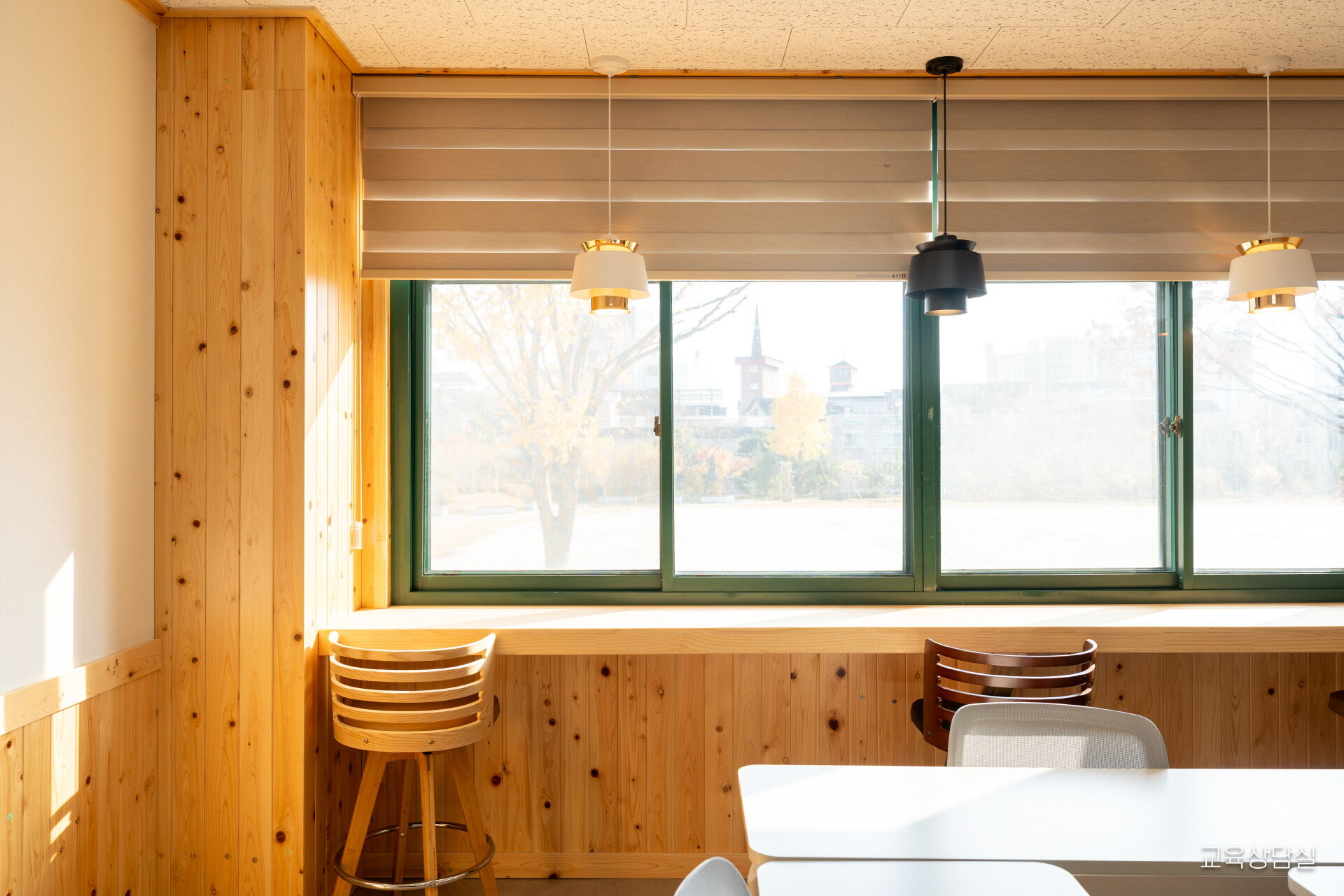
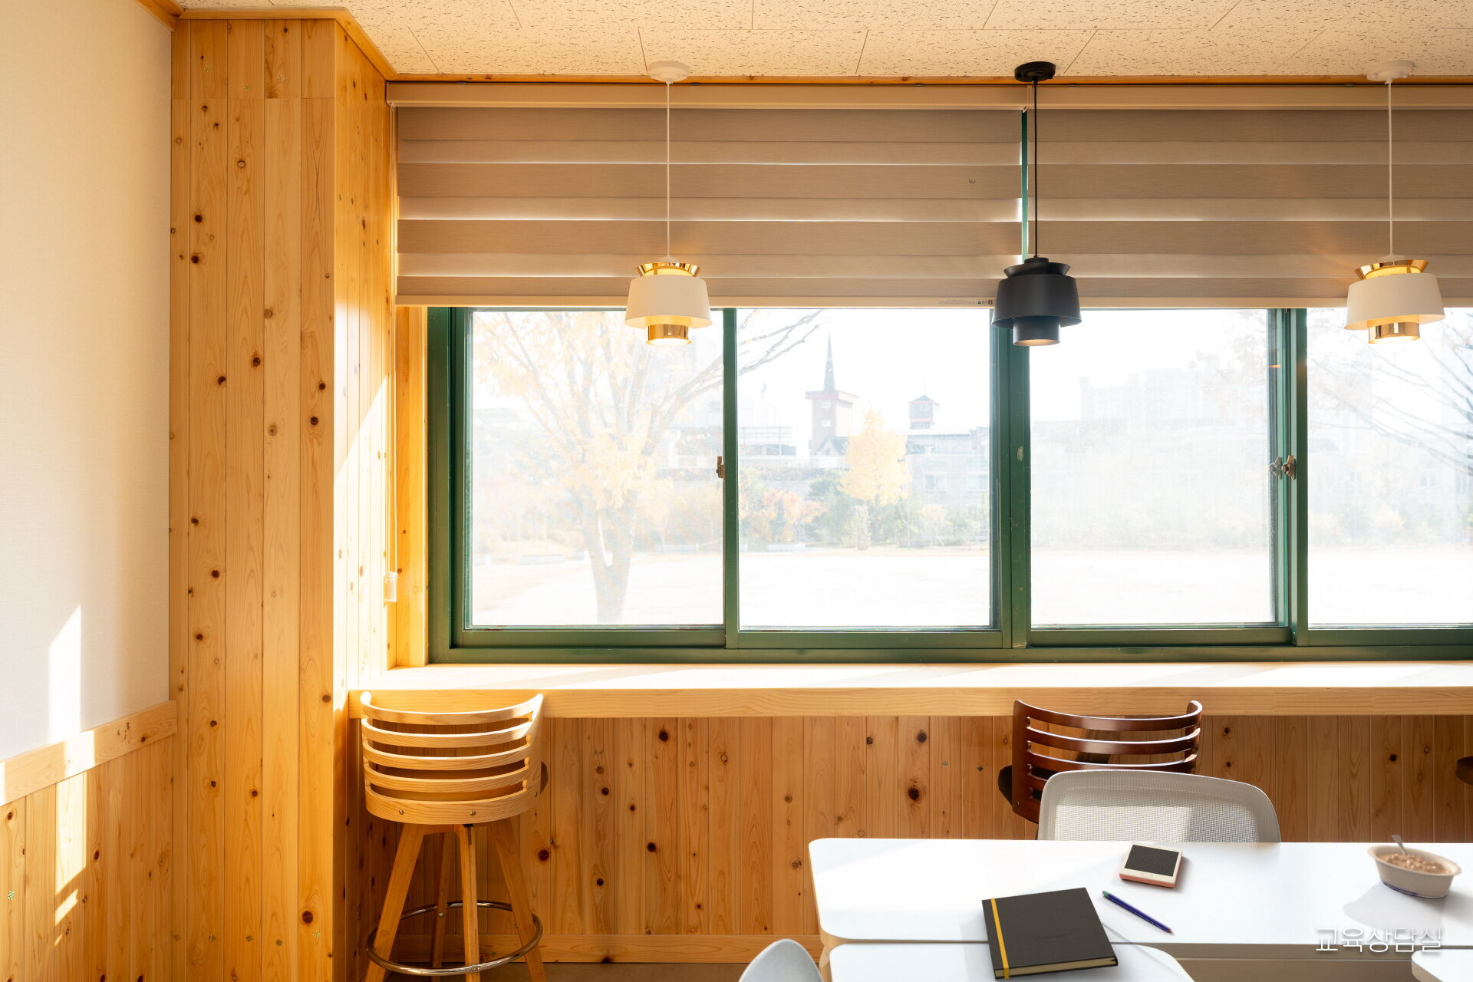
+ notepad (1043, 929)
+ legume (1411, 869)
+ cell phone (1152, 864)
+ pen (1134, 911)
